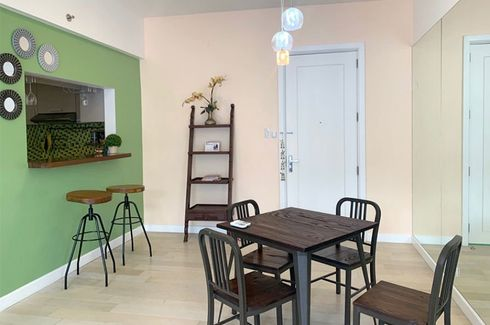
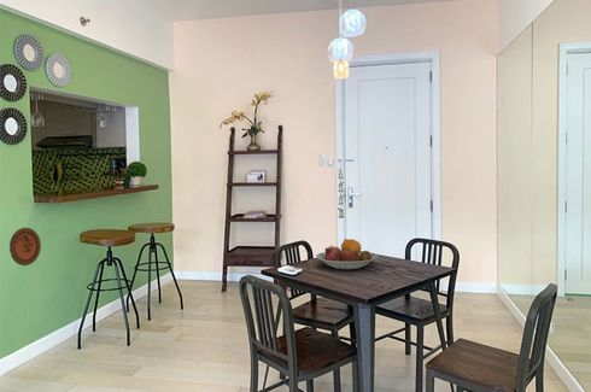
+ fruit bowl (346, 253)
+ decorative plate (24, 246)
